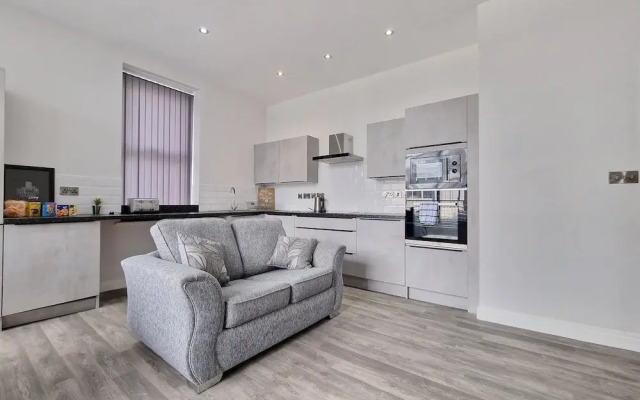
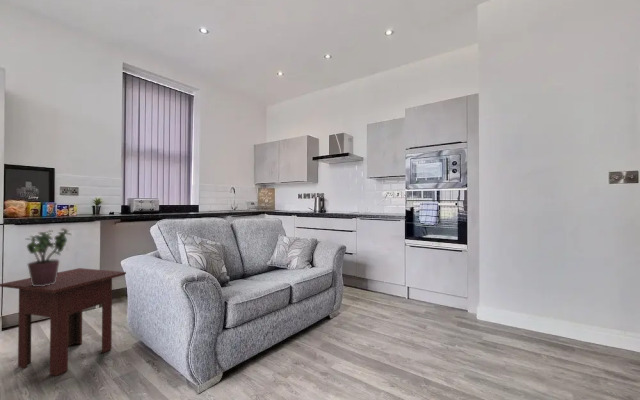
+ potted plant (44, 256)
+ side table (67, 317)
